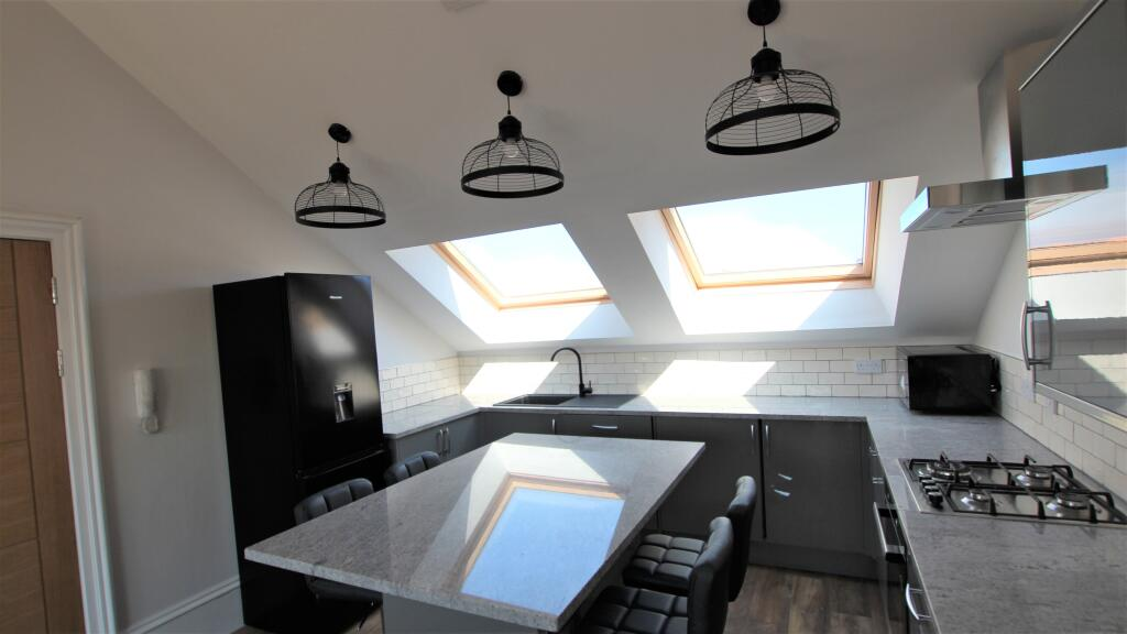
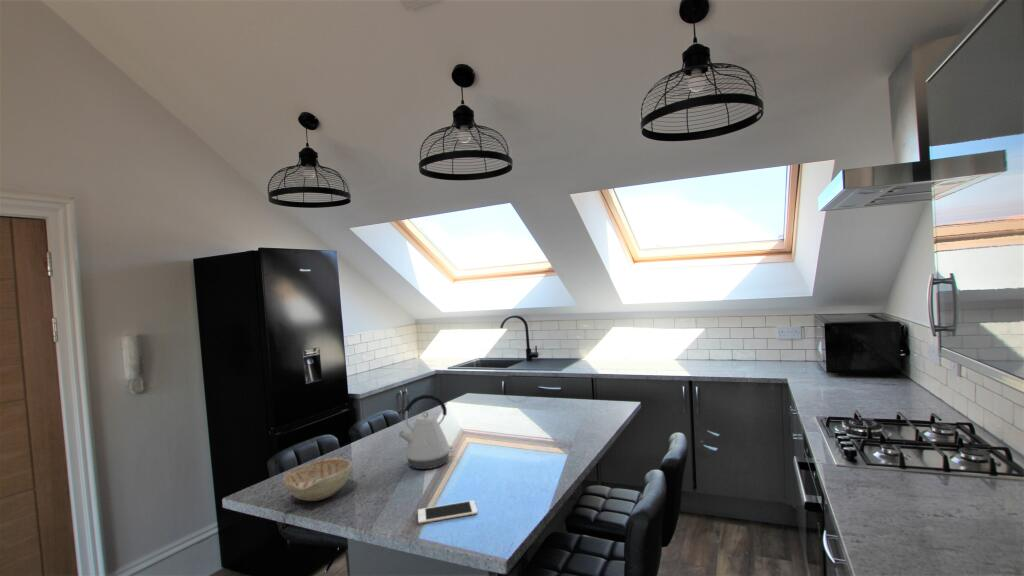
+ cell phone (447, 511)
+ decorative bowl (319, 481)
+ kettle (424, 429)
